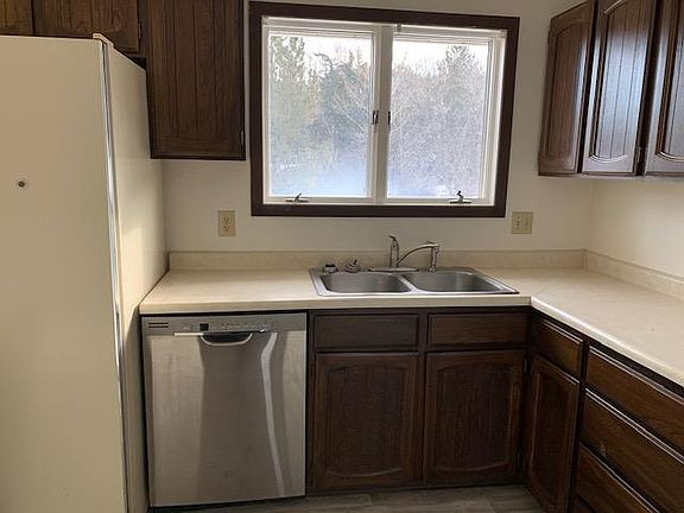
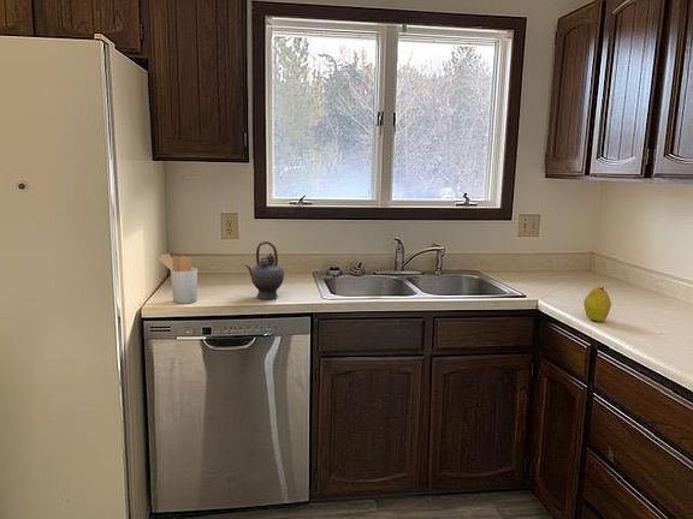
+ fruit (597, 303)
+ teapot (263, 269)
+ utensil holder (177, 276)
